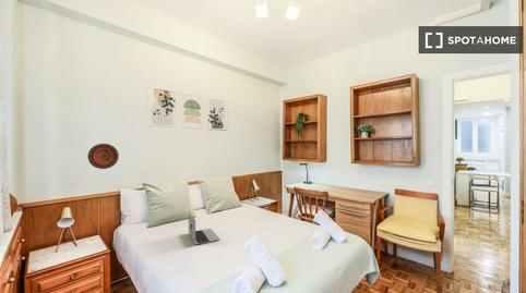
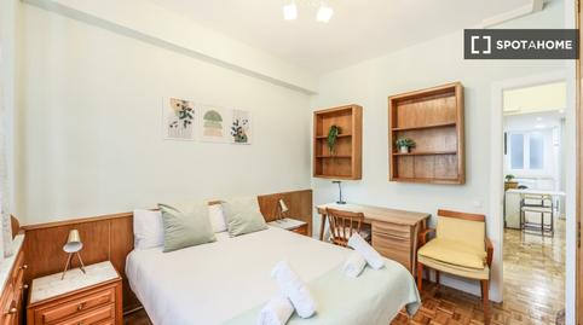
- decorative plate (104, 156)
- laptop (205, 229)
